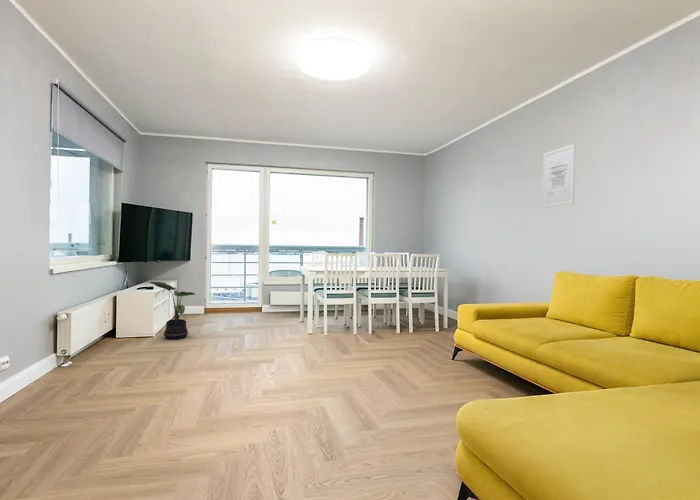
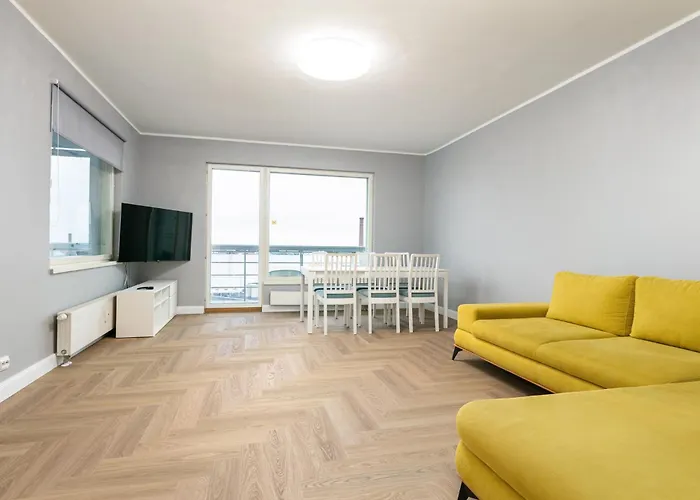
- wall art (558, 177)
- potted plant (176, 308)
